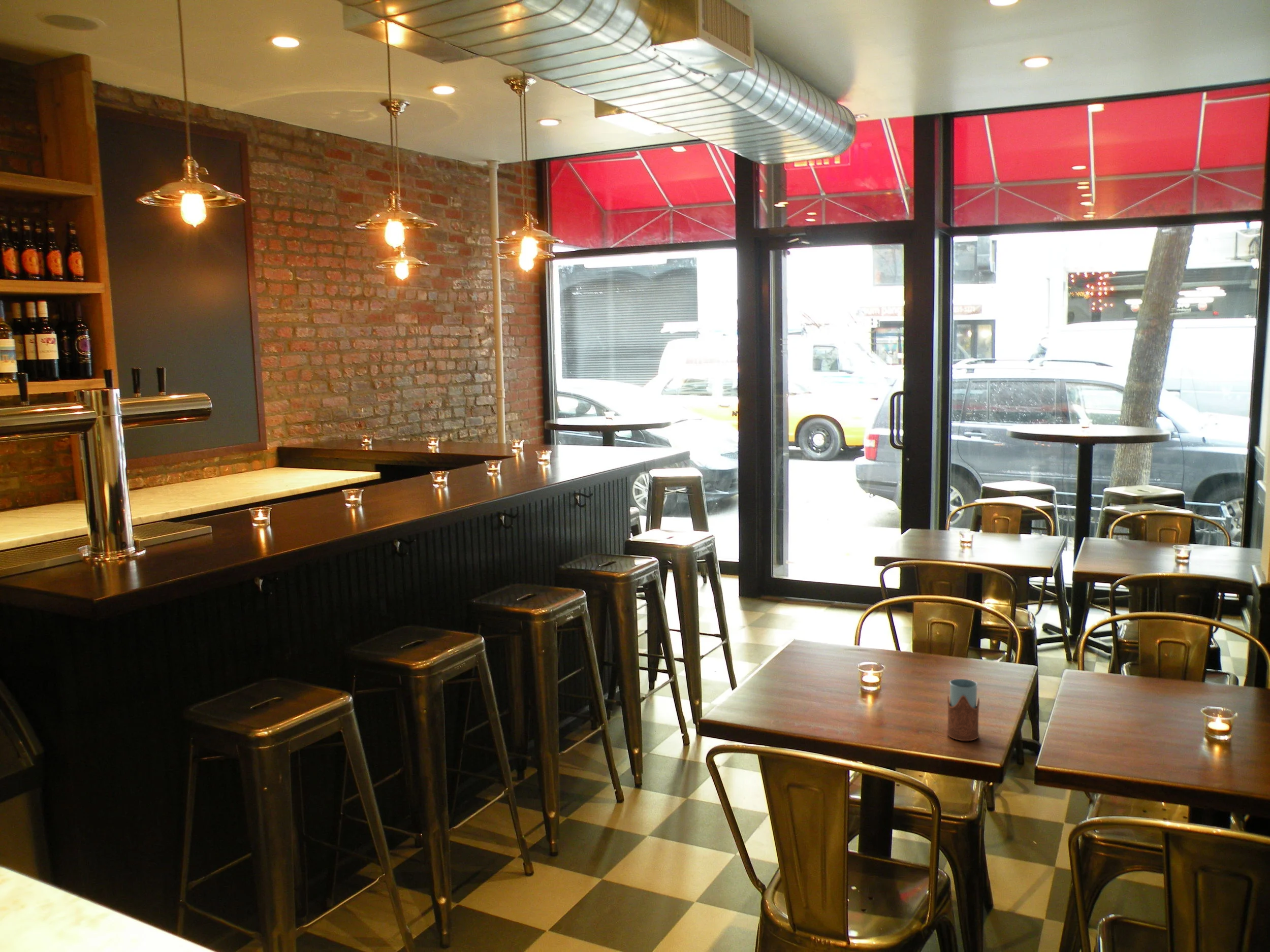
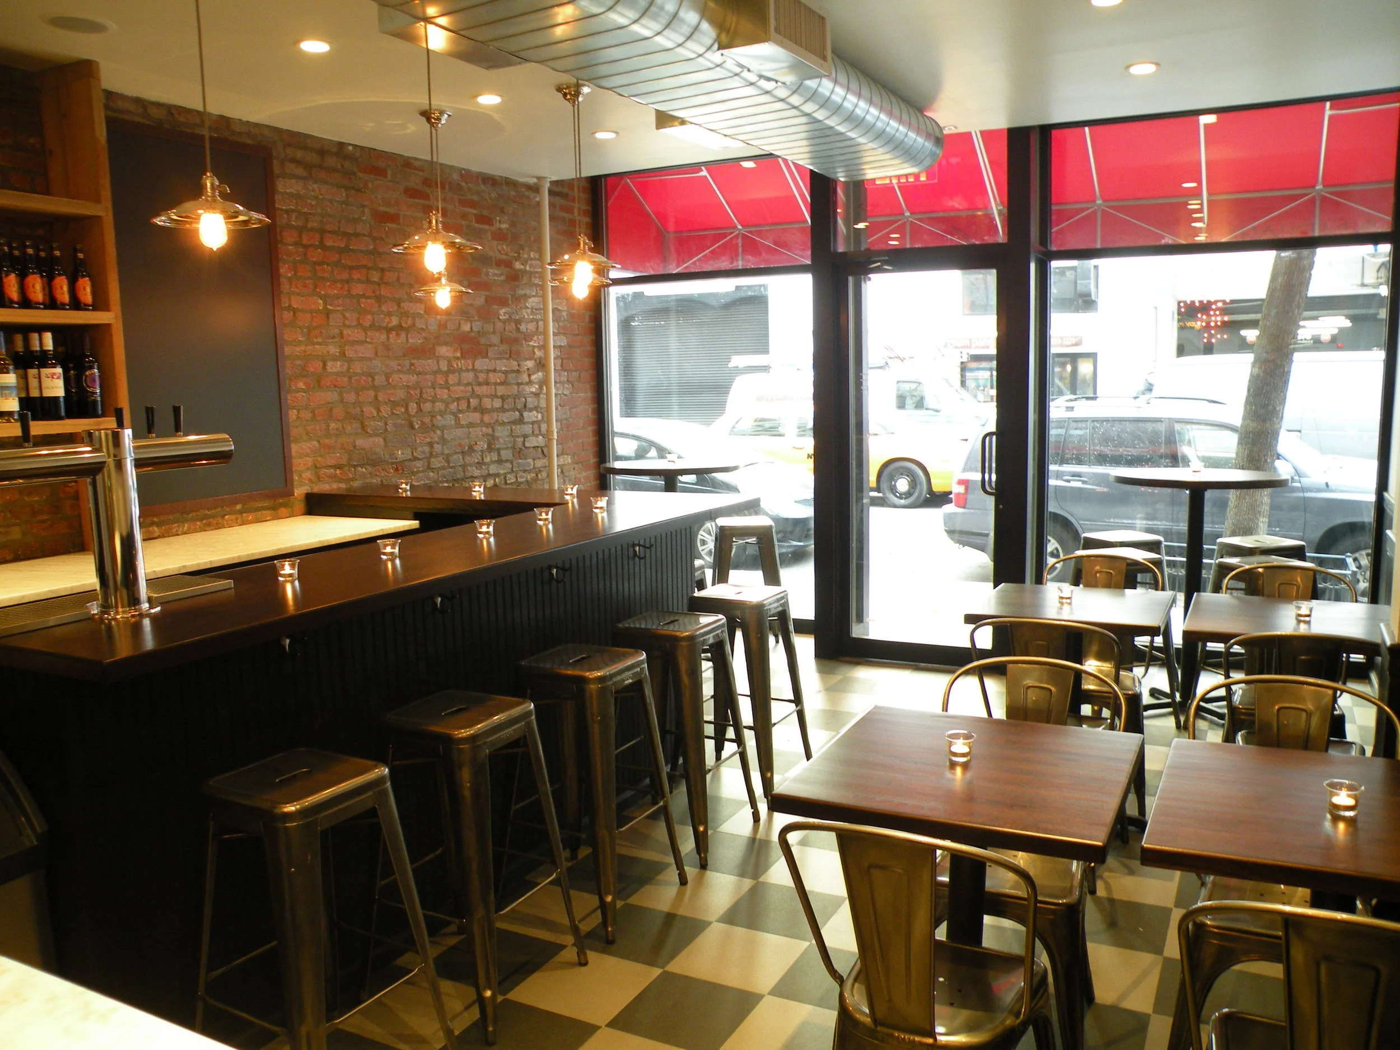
- drinking glass (963, 707)
